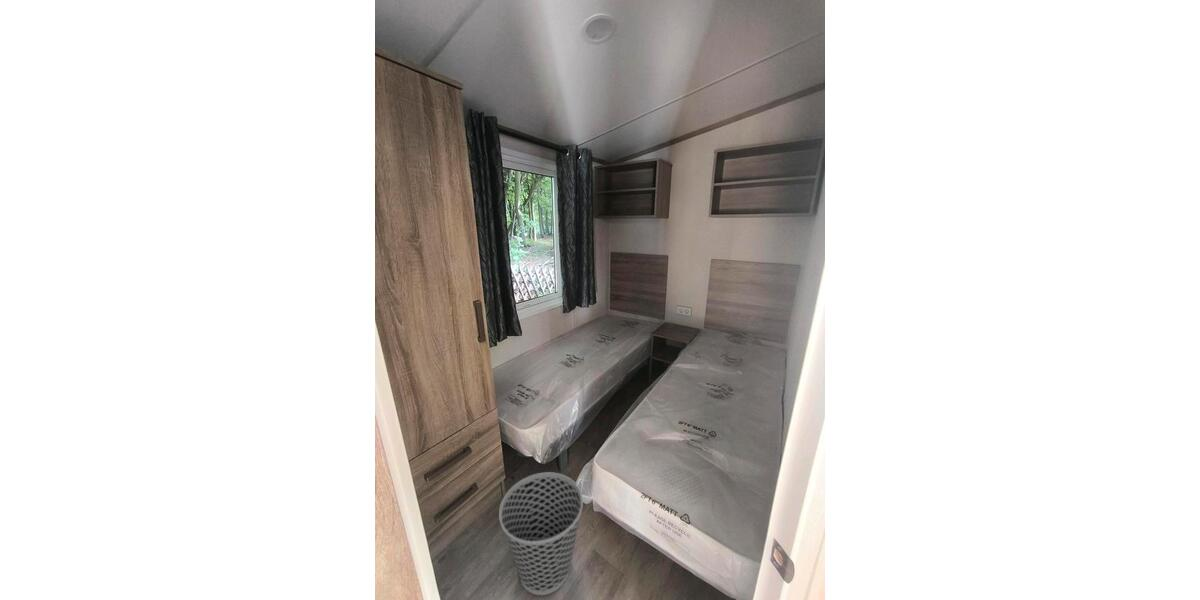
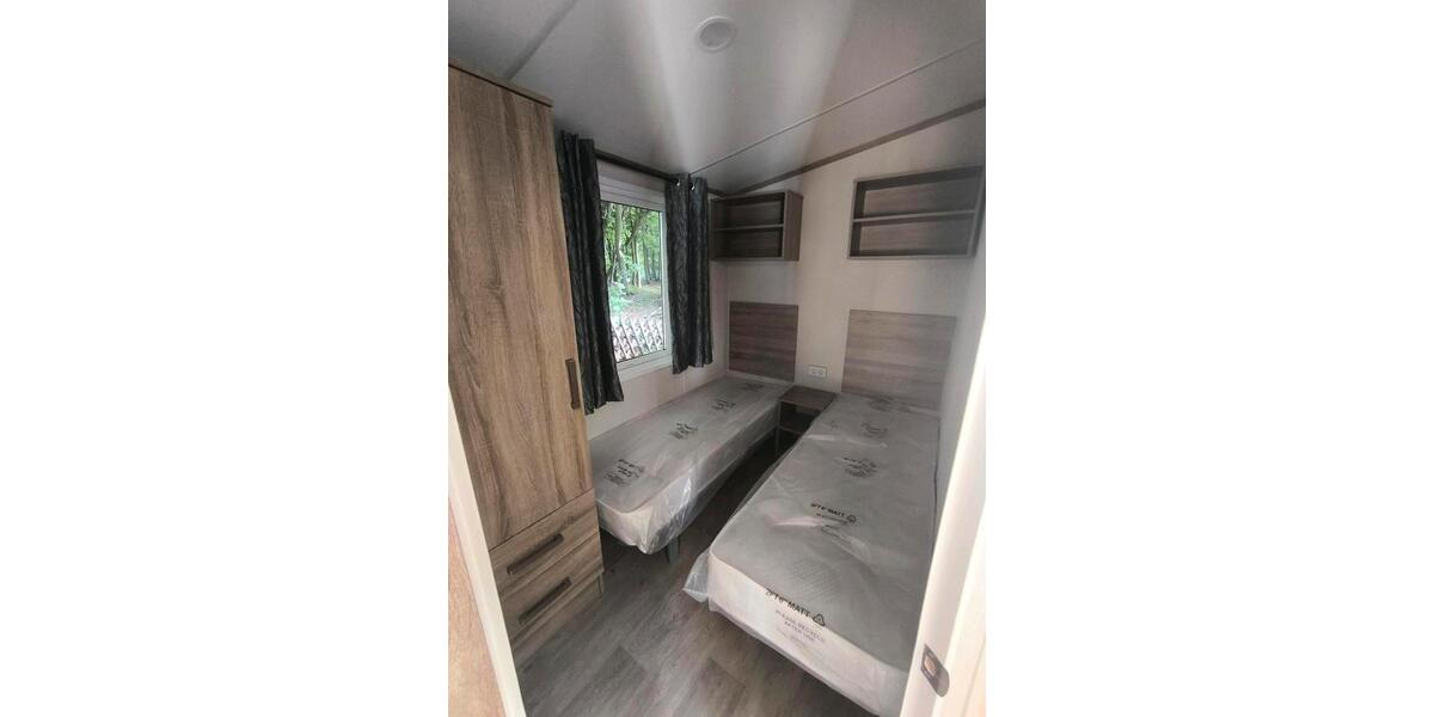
- wastebasket (543, 535)
